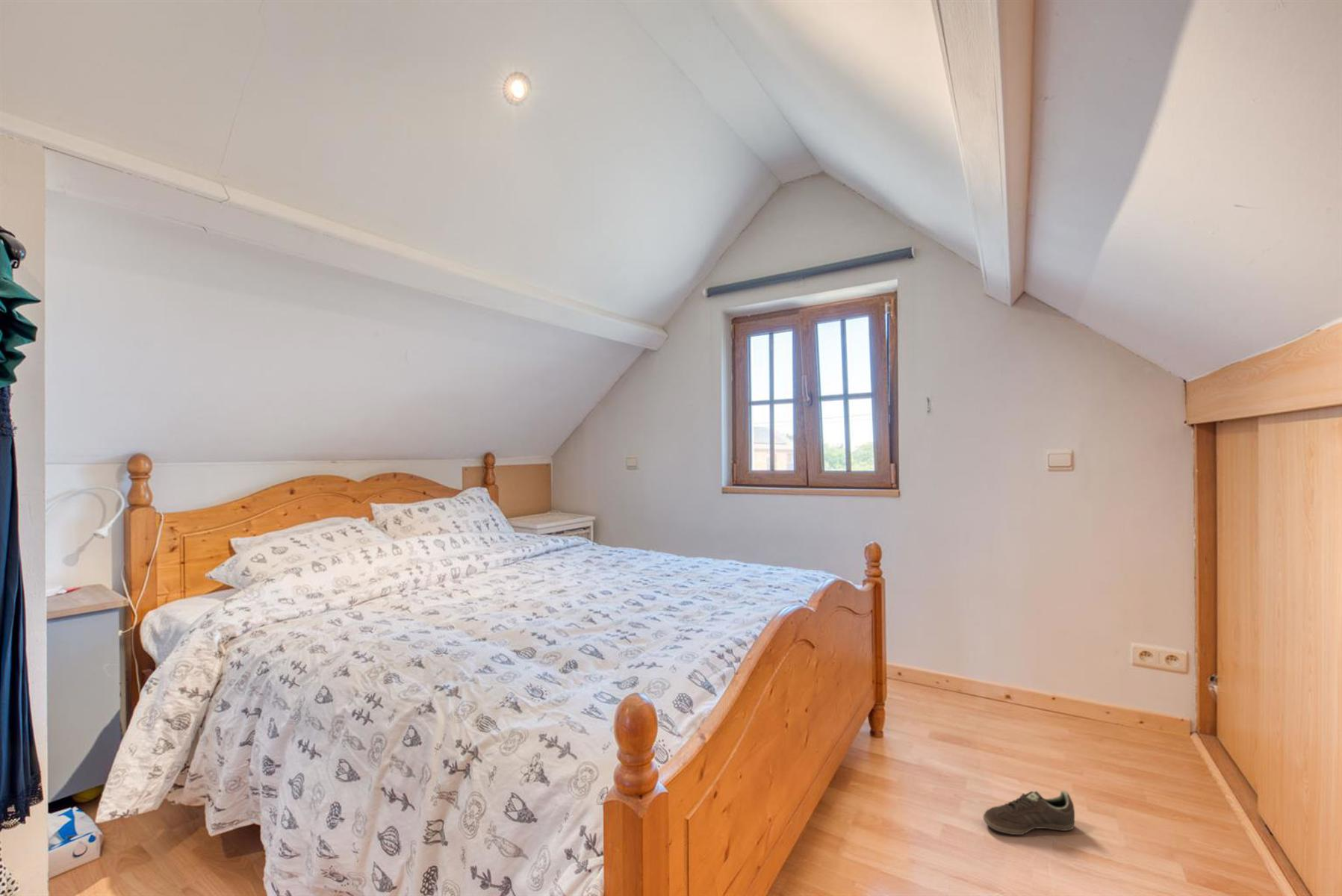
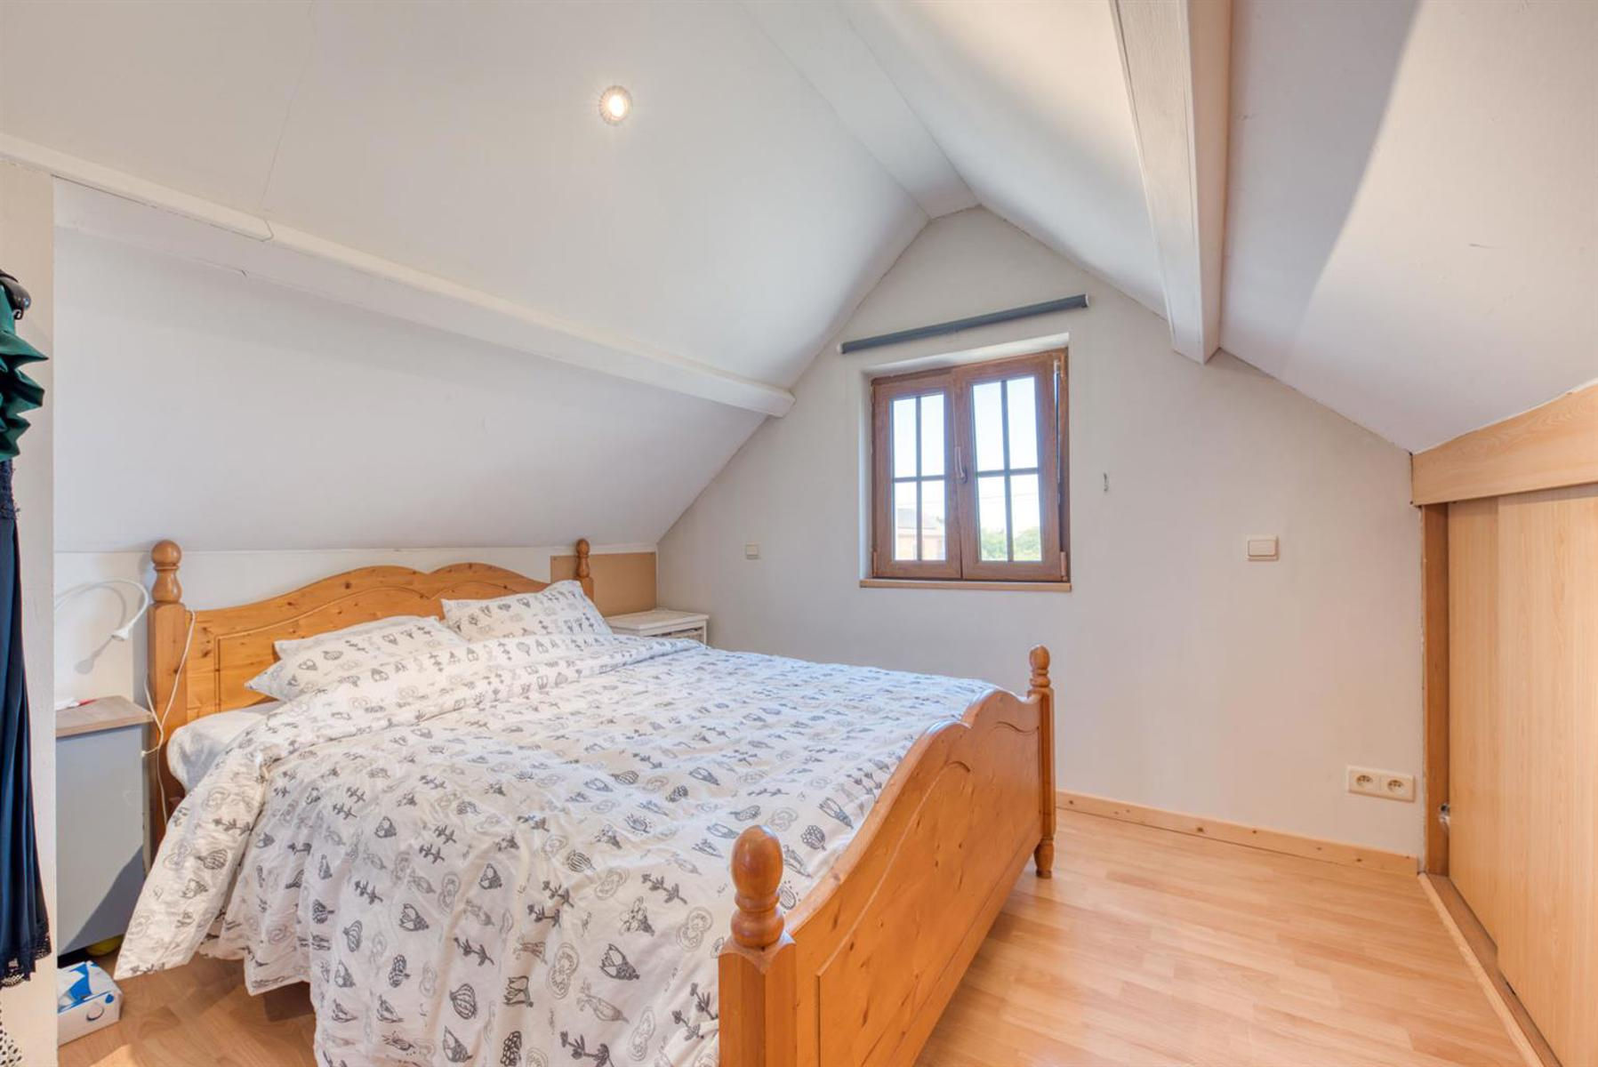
- sneaker (1027, 807)
